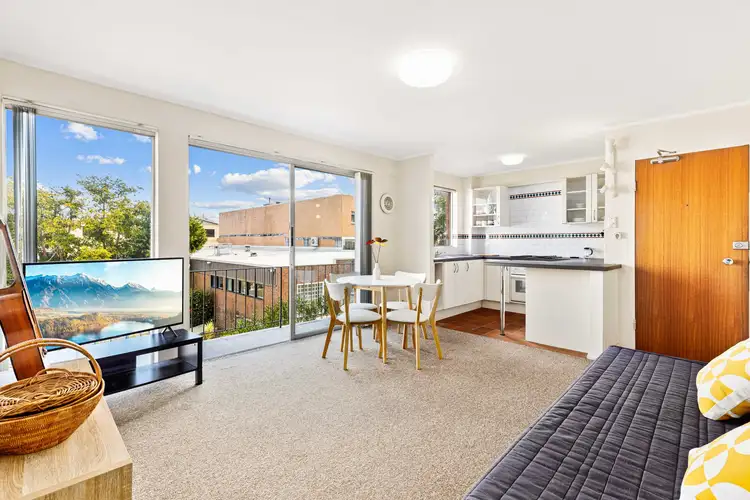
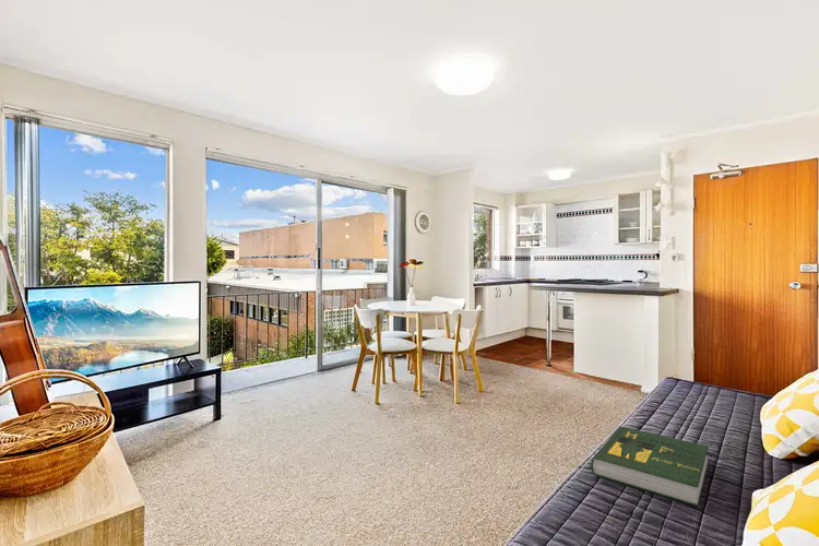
+ book (651, 459)
